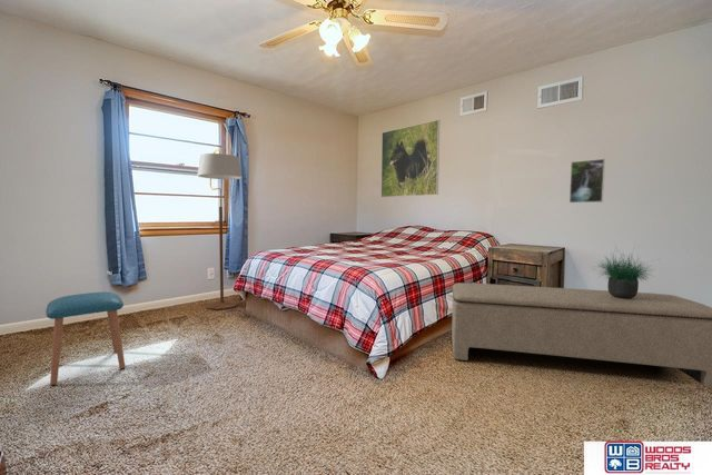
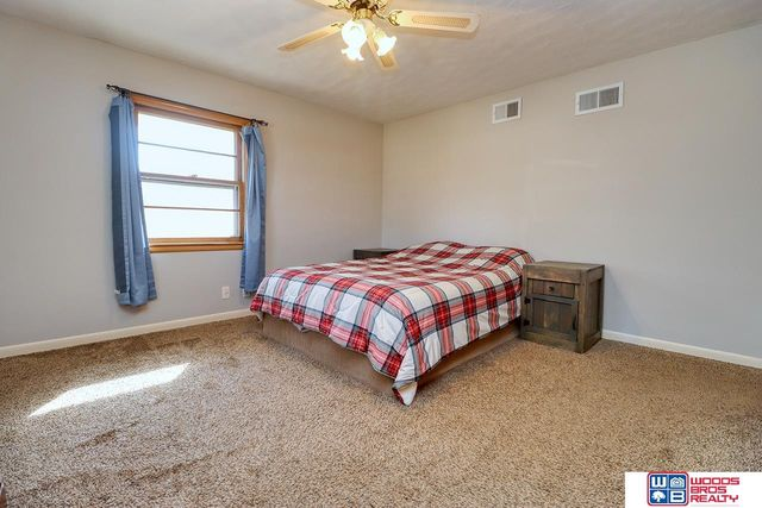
- stool (85, 314)
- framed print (408, 161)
- bench (565, 325)
- floor lamp (219, 227)
- potted plant (623, 269)
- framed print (586, 181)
